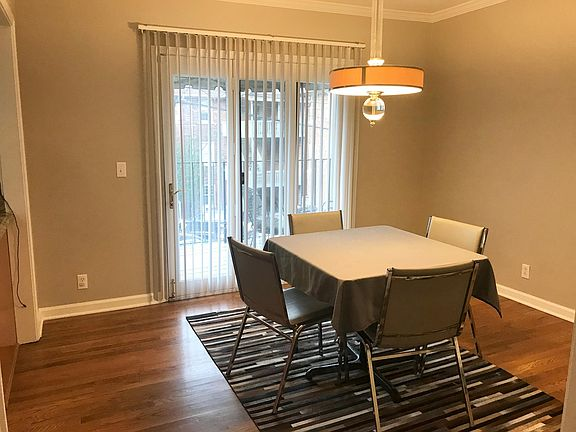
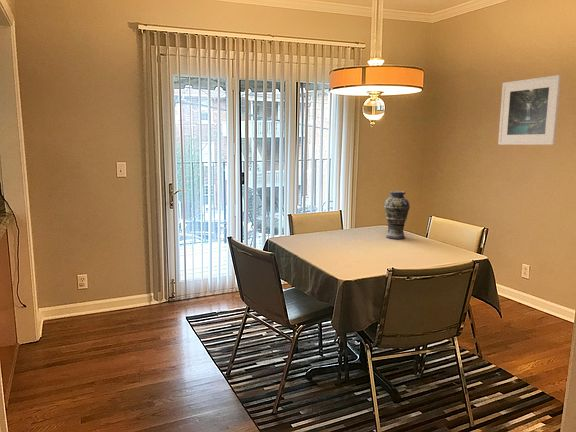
+ vase (396, 214)
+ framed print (527, 112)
